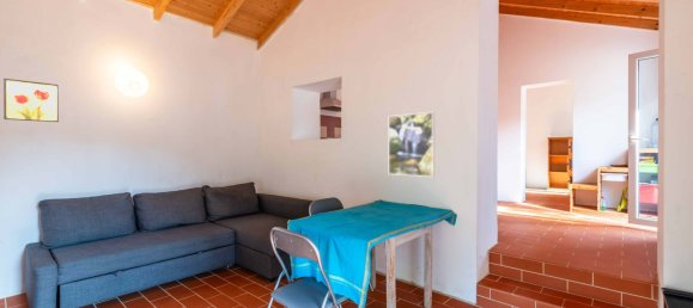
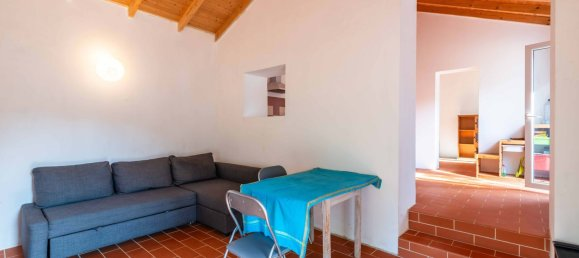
- wall art (31, 100)
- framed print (409, 144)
